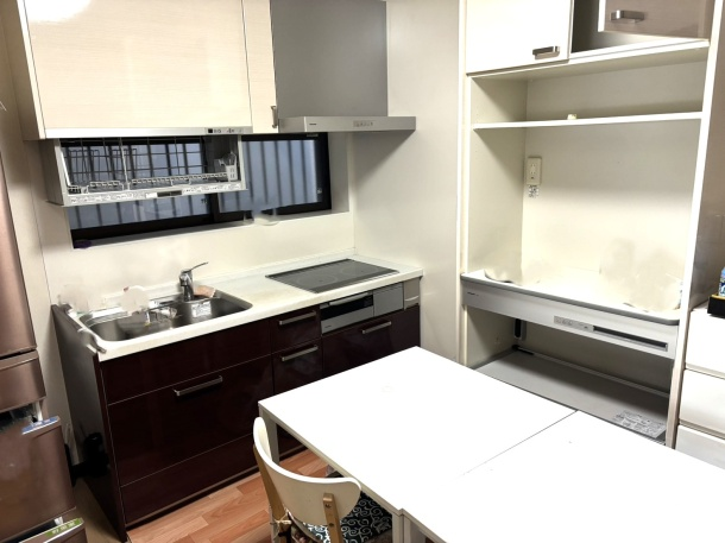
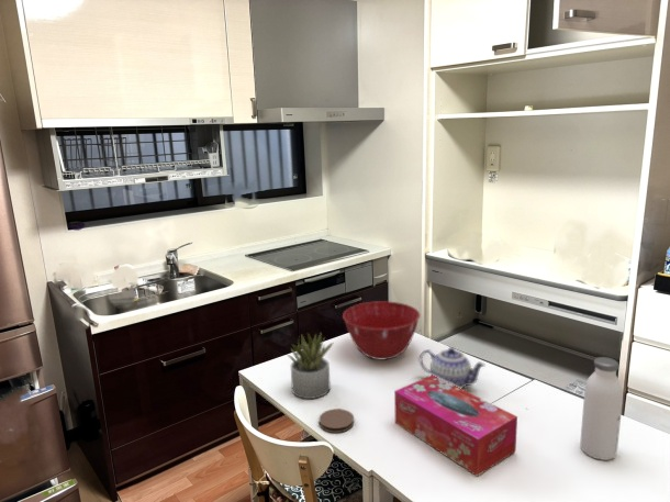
+ succulent plant (310, 360)
+ teapot (450, 366)
+ mixing bowl (381, 333)
+ coaster (336, 420)
+ tissue box (451, 420)
+ water bottle (602, 406)
